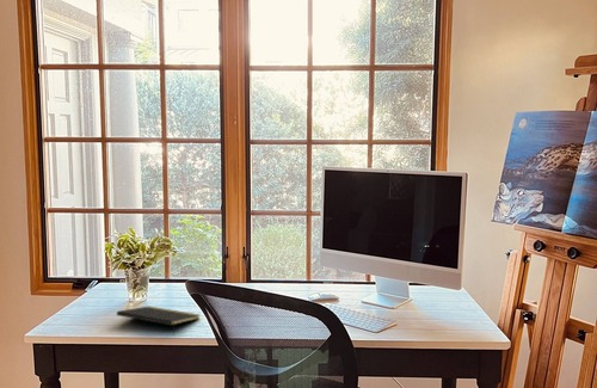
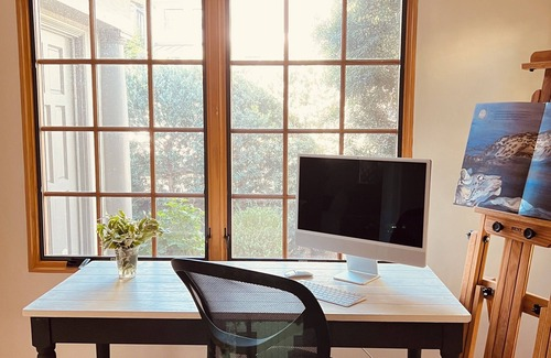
- notepad (159, 314)
